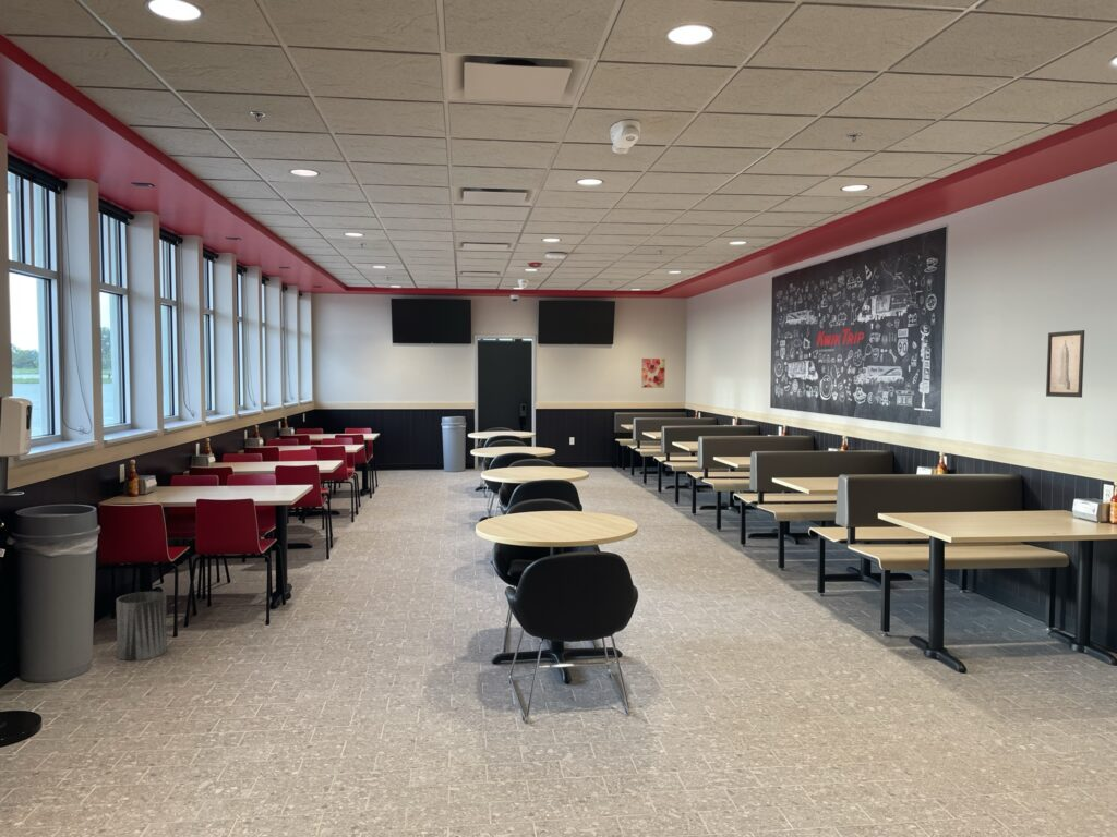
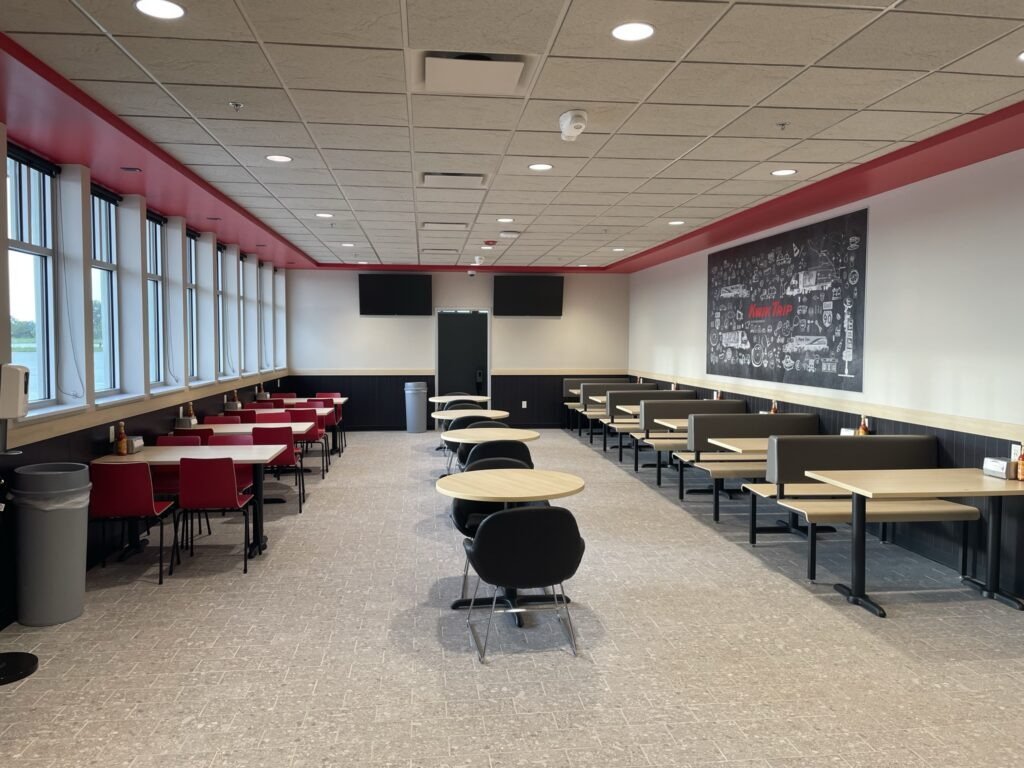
- wall art (652, 373)
- trash can (142, 624)
- wall art (1065, 364)
